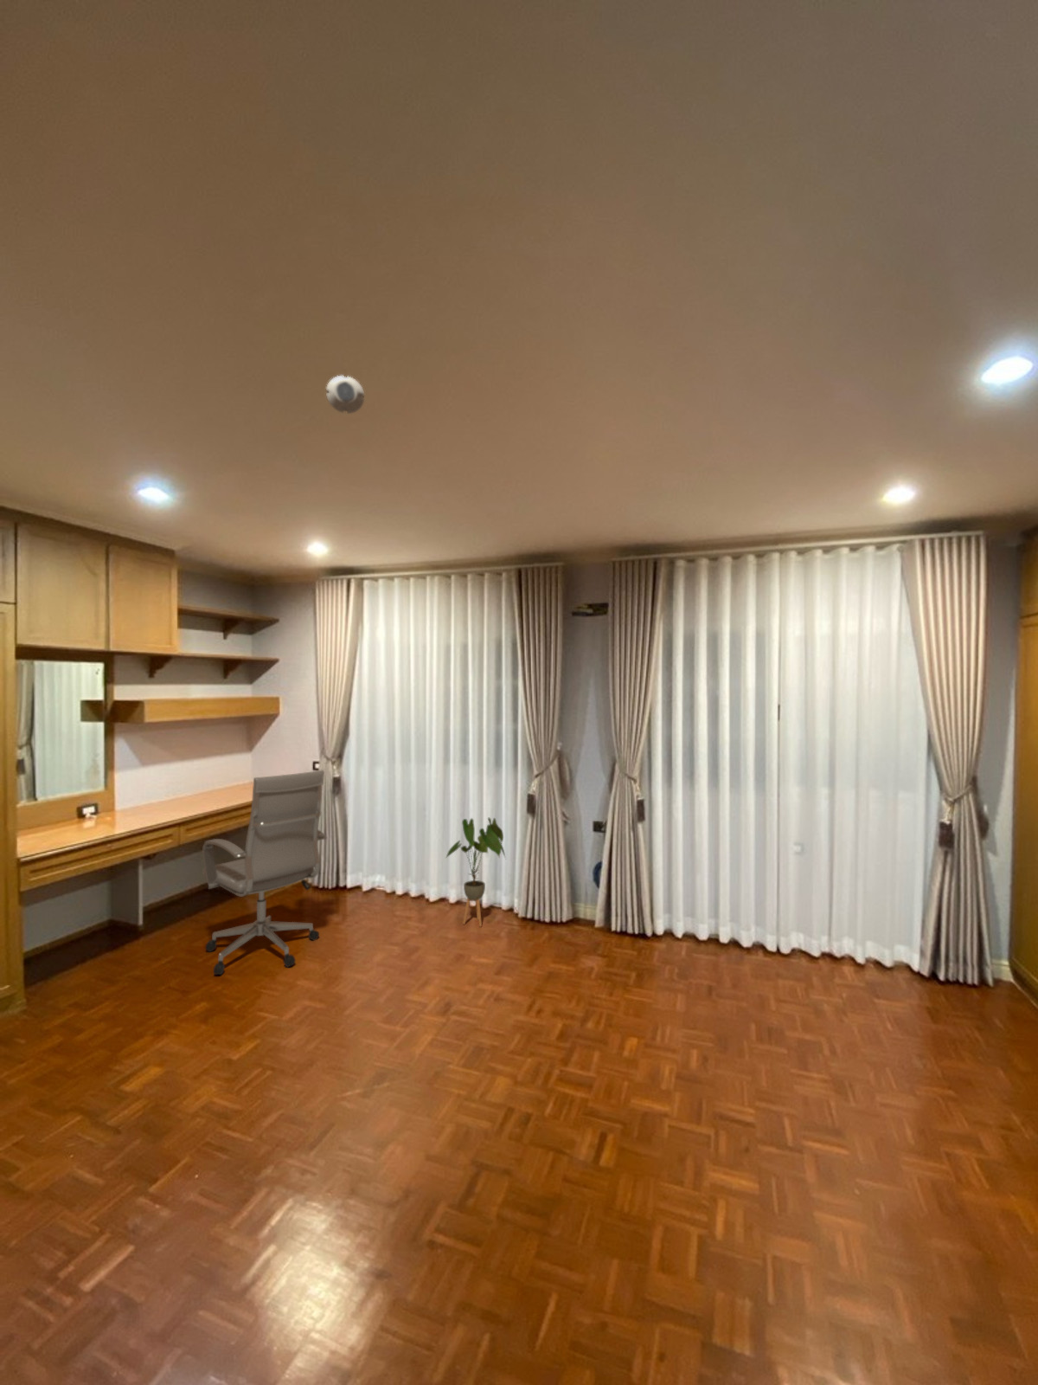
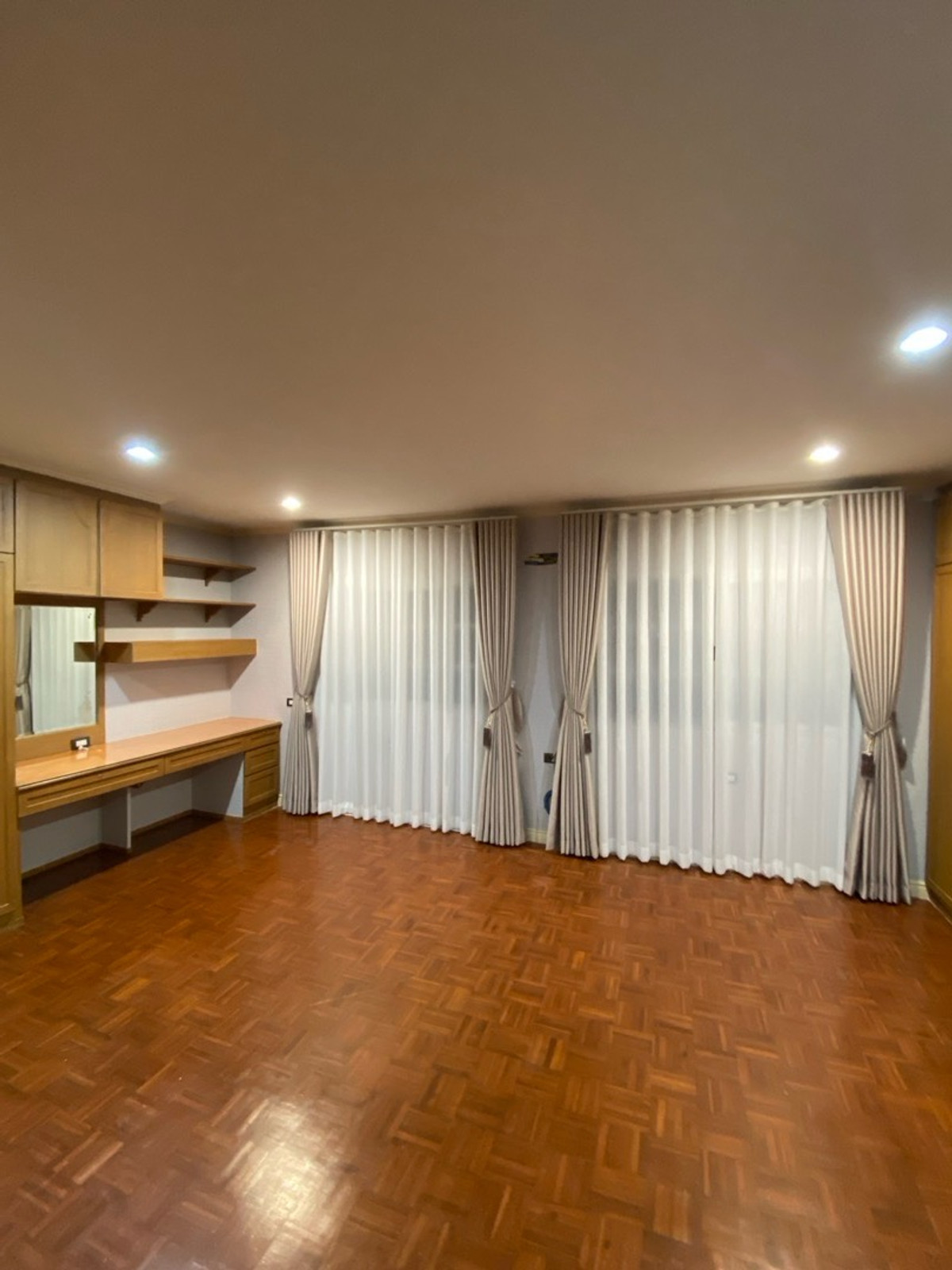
- chair (265, 862)
- house plant (478, 870)
- smoke detector (346, 393)
